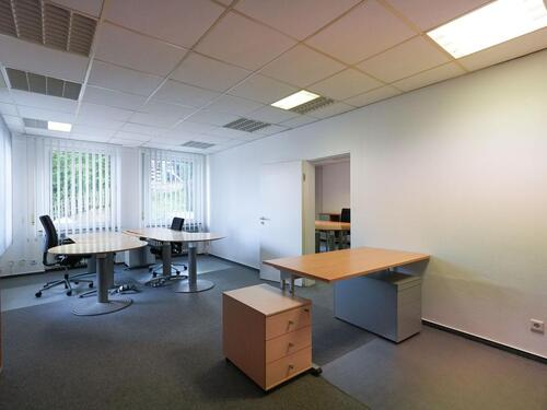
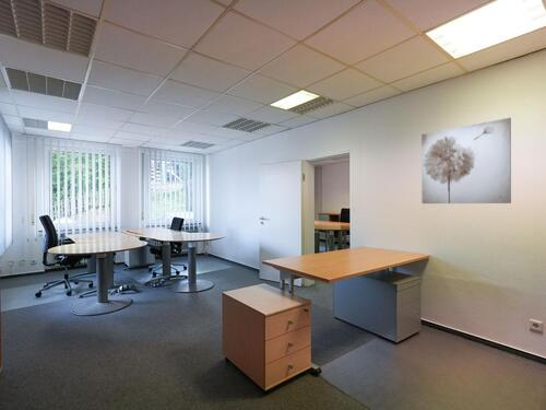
+ wall art (461, 165)
